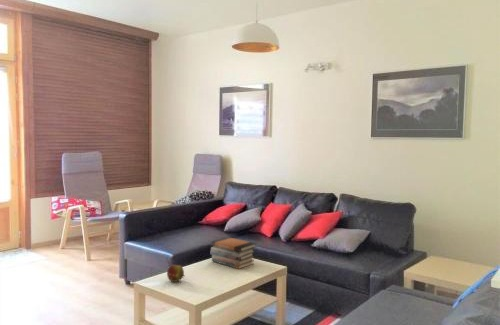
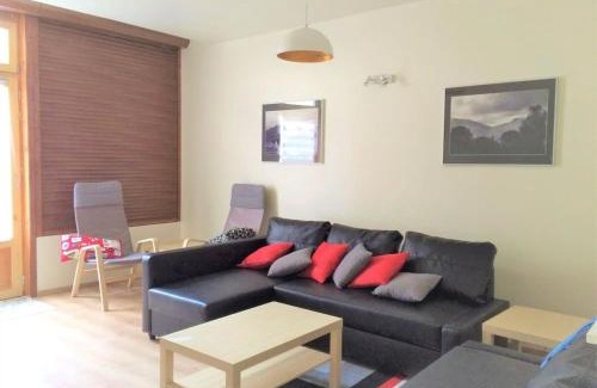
- fruit (176, 273)
- book stack (232, 252)
